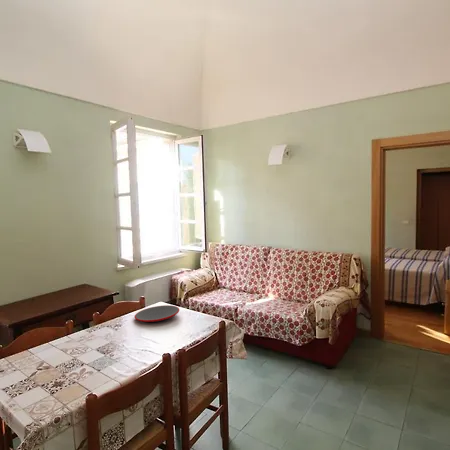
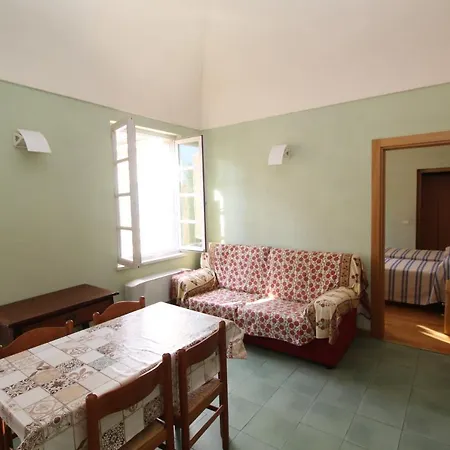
- plate (157, 313)
